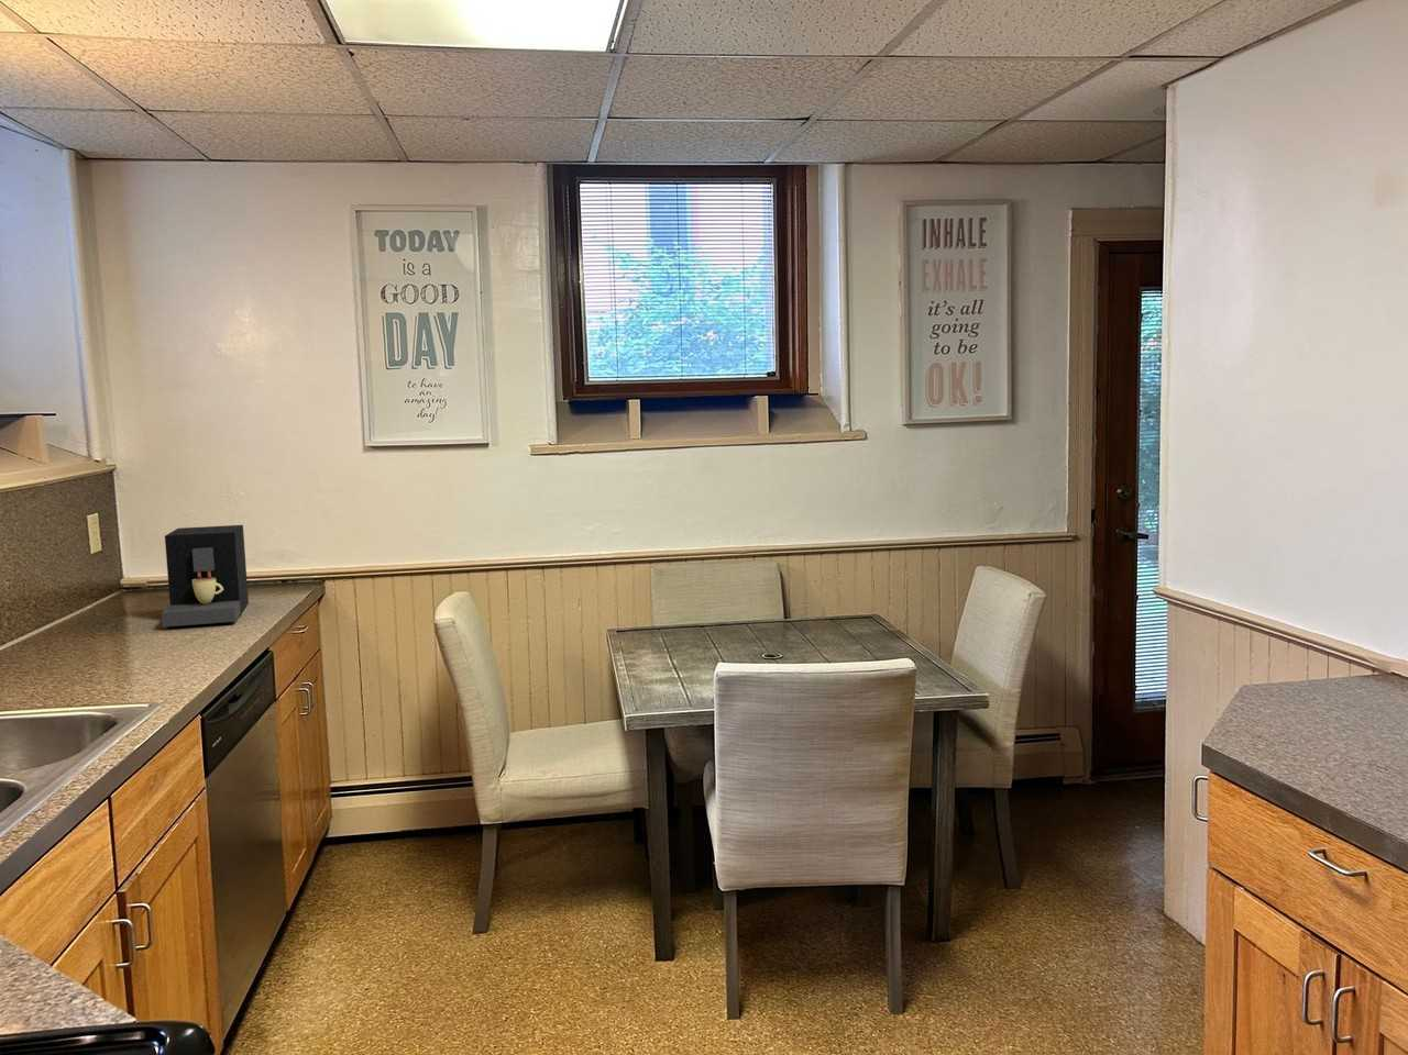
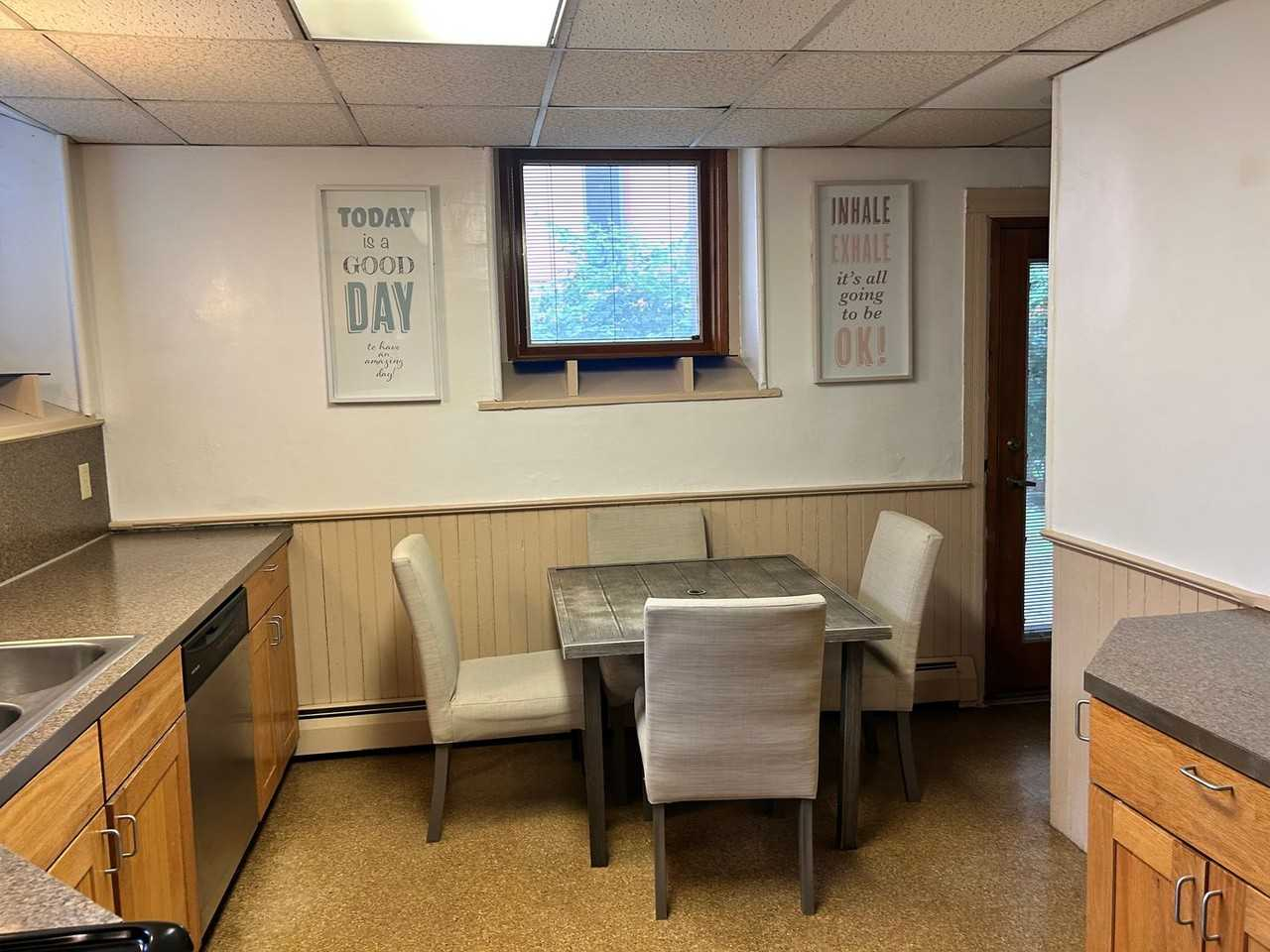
- coffee maker (205, 574)
